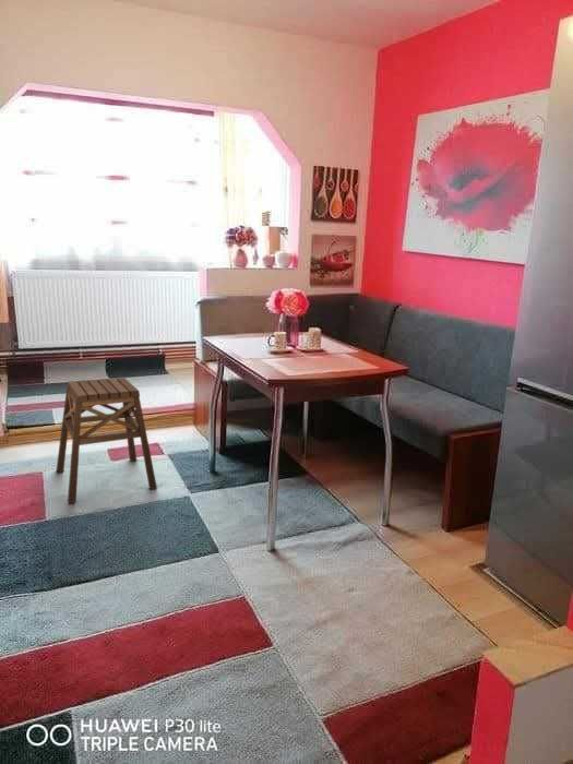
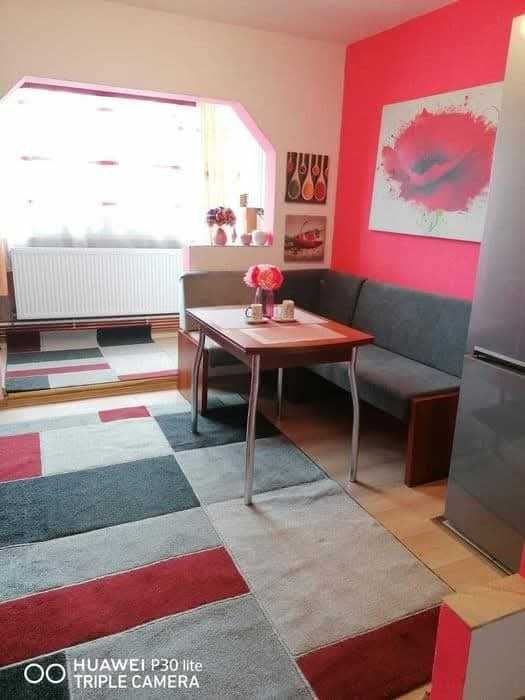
- stool (103, 434)
